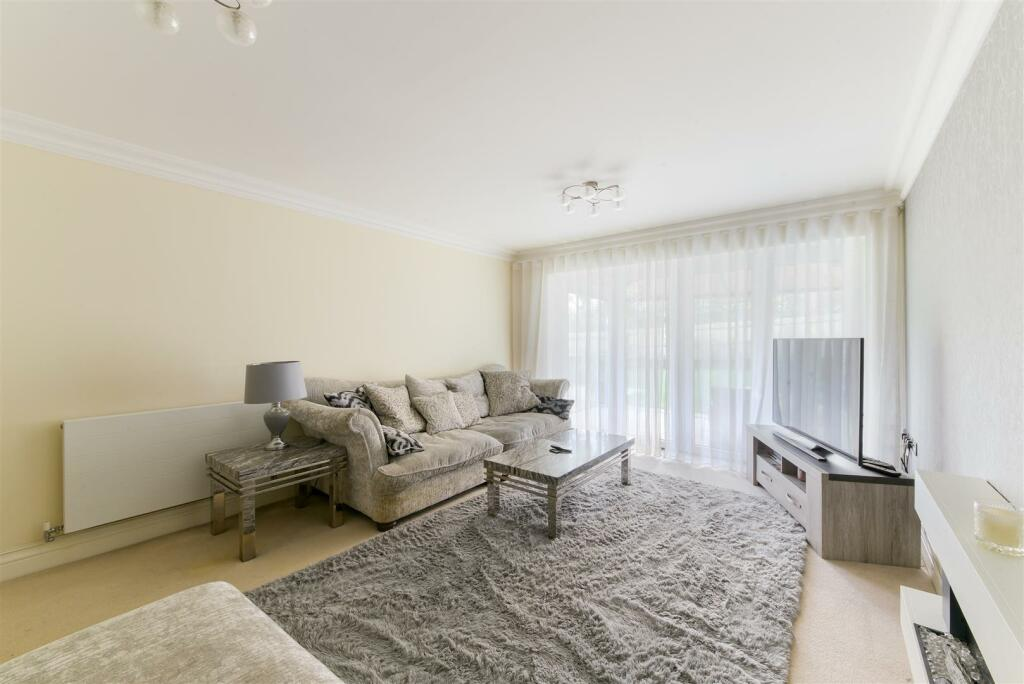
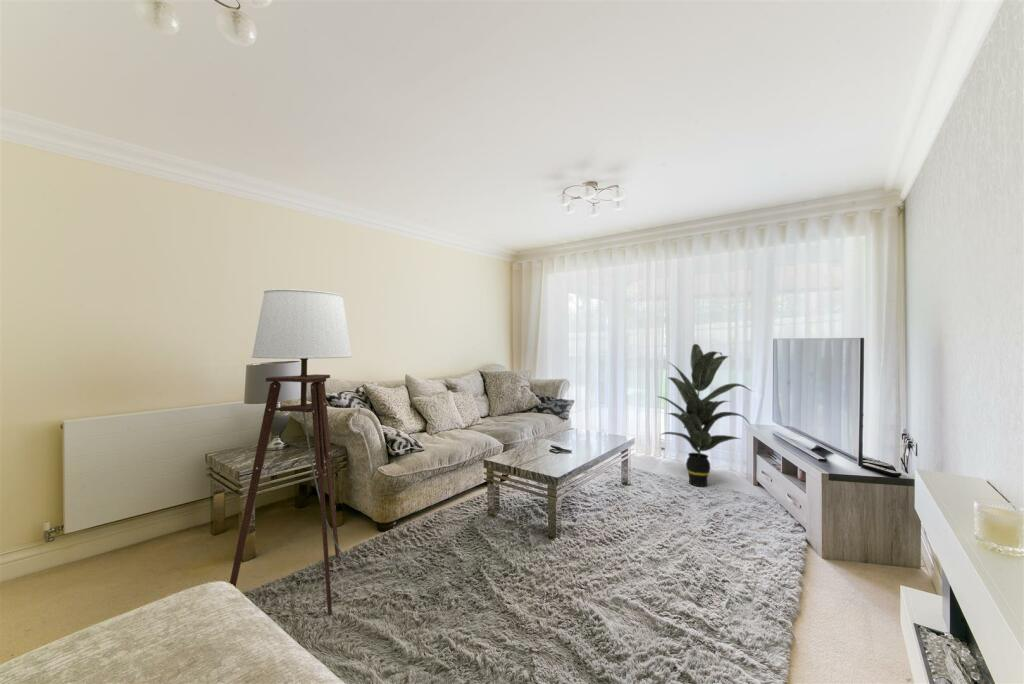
+ indoor plant (700, 412)
+ floor lamp (325, 438)
